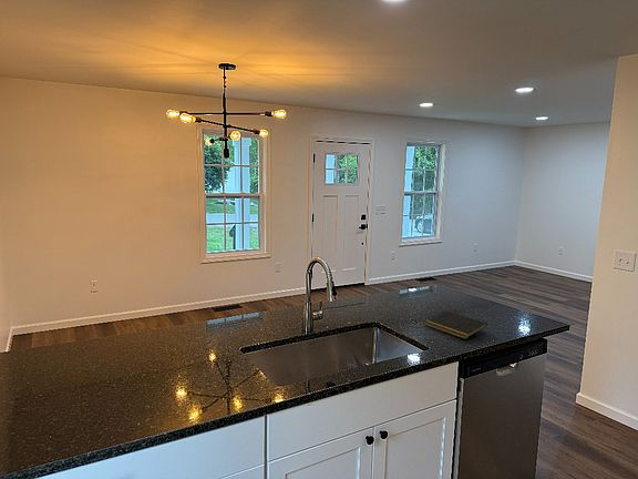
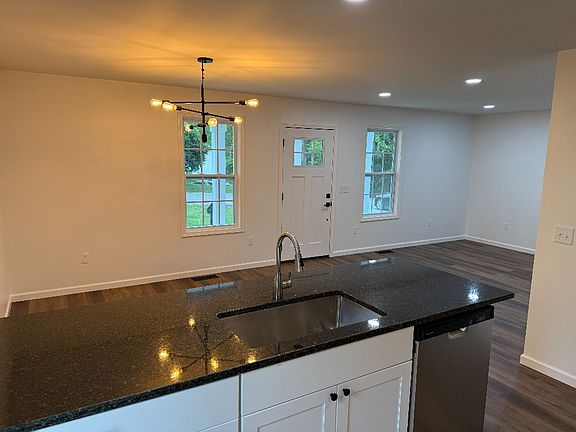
- notepad (454, 324)
